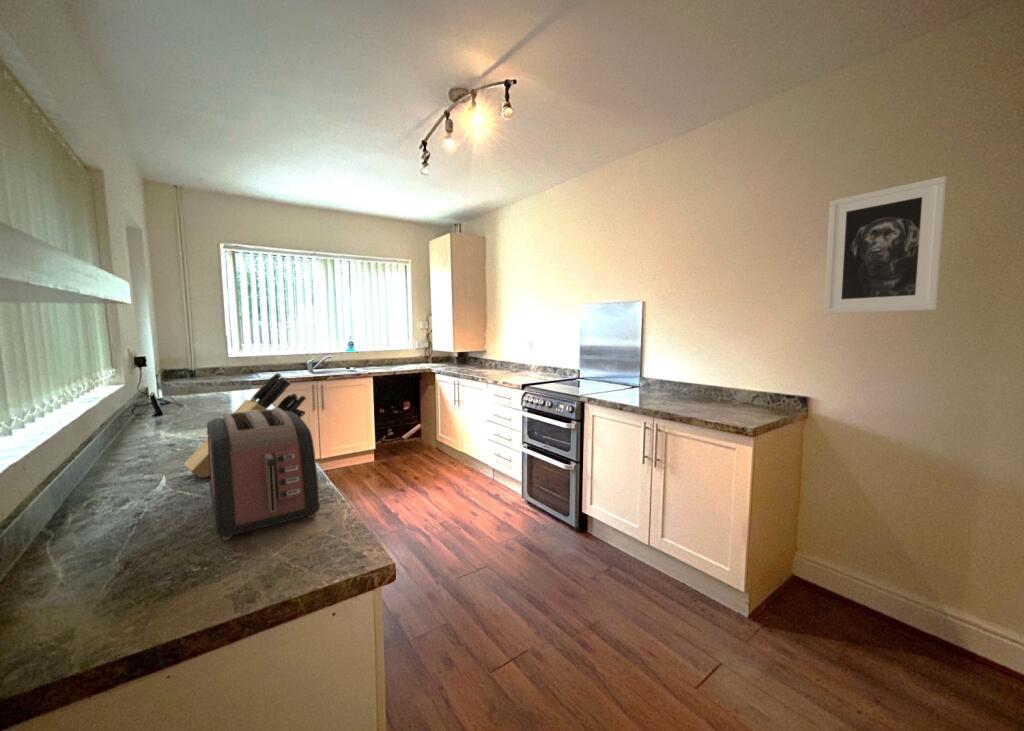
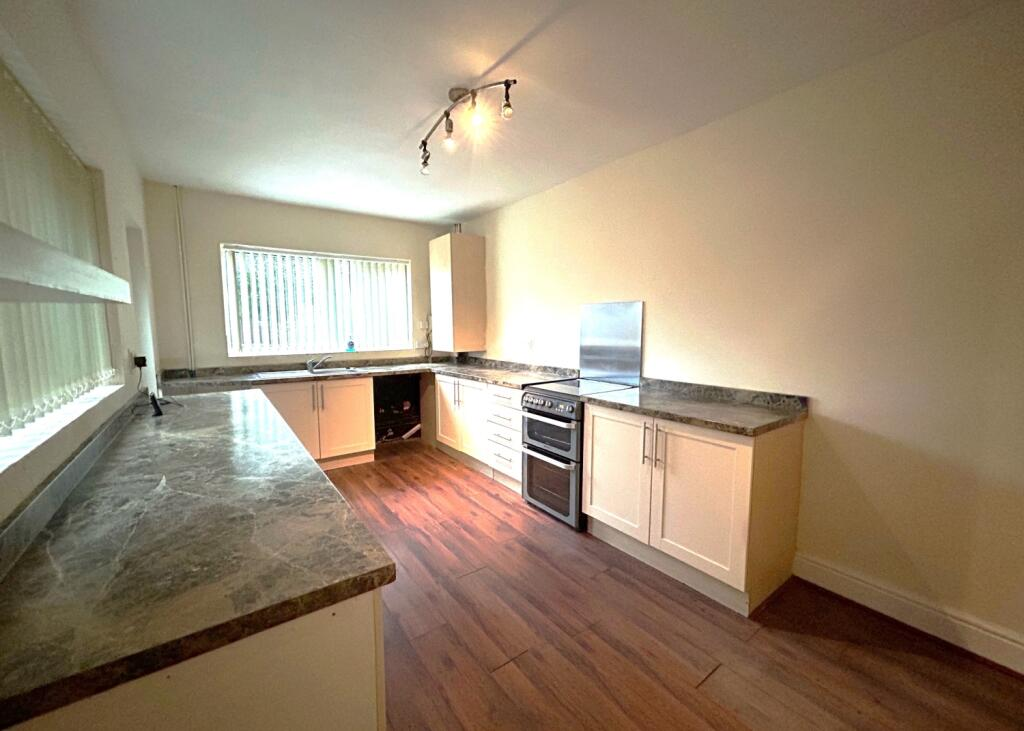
- toaster (259, 458)
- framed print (879, 251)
- knife block (246, 411)
